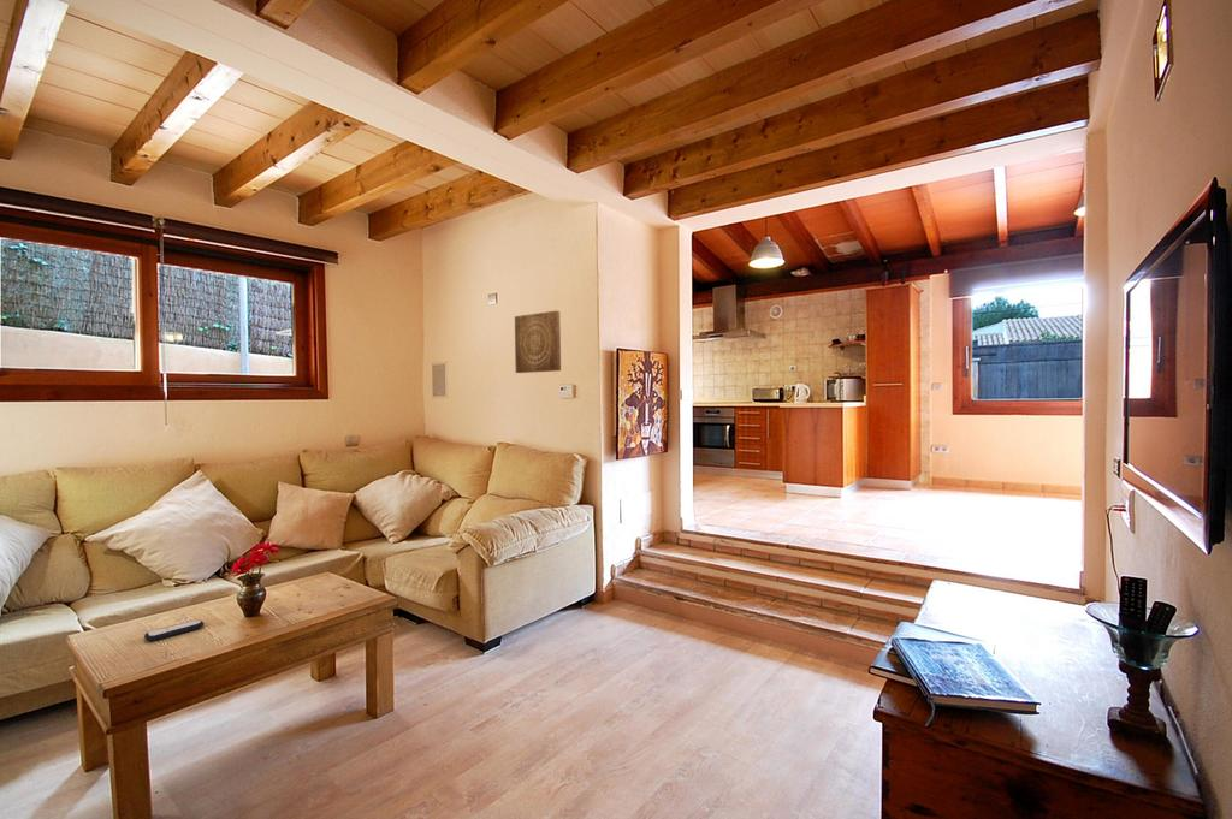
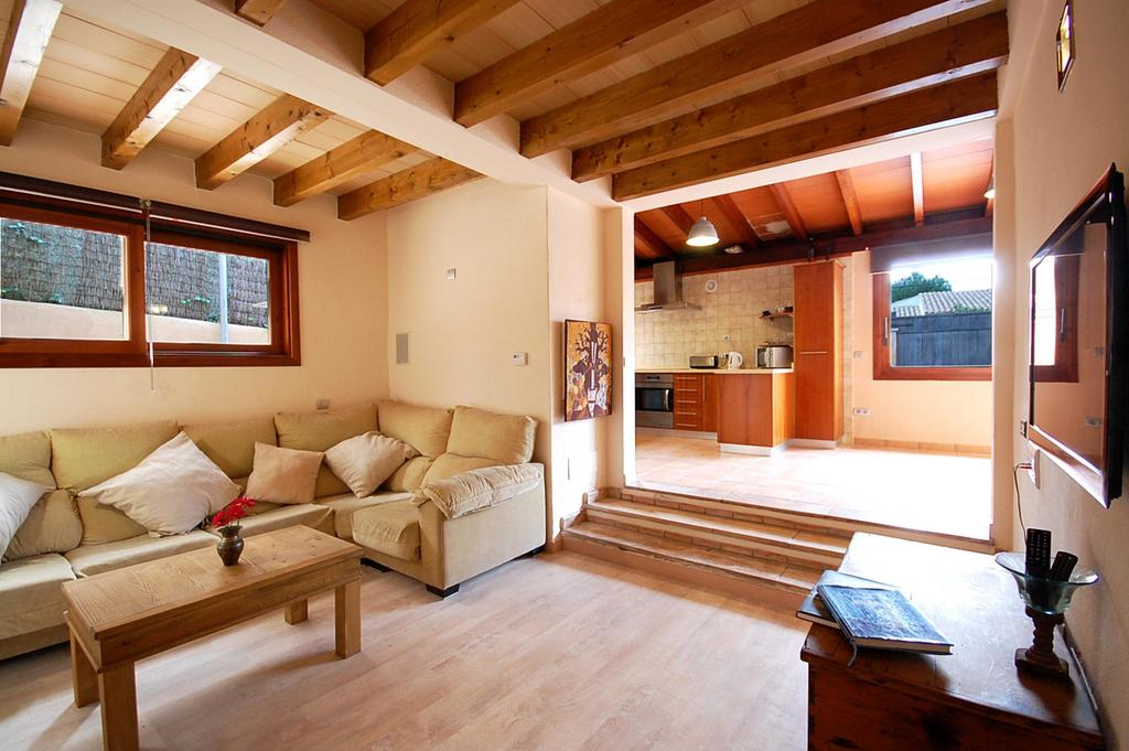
- wall art (537, 343)
- remote control (174, 629)
